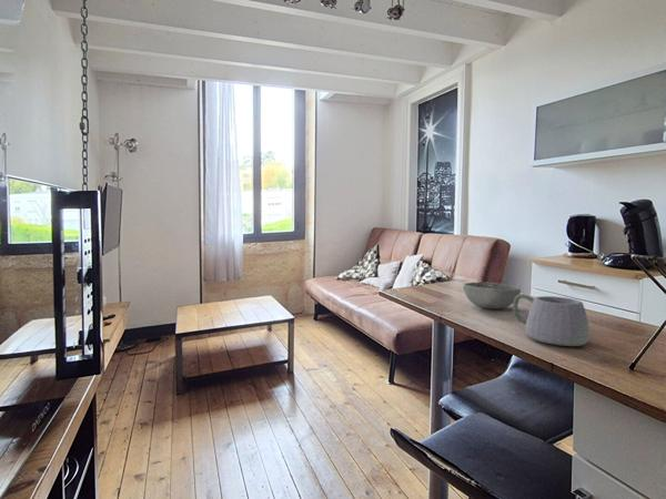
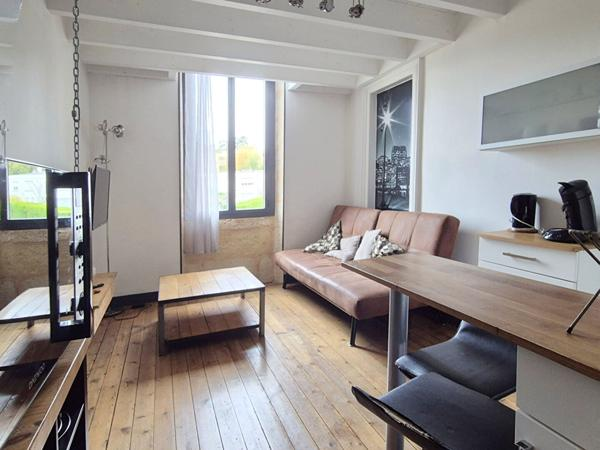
- mug (551, 316)
- bowl (490, 295)
